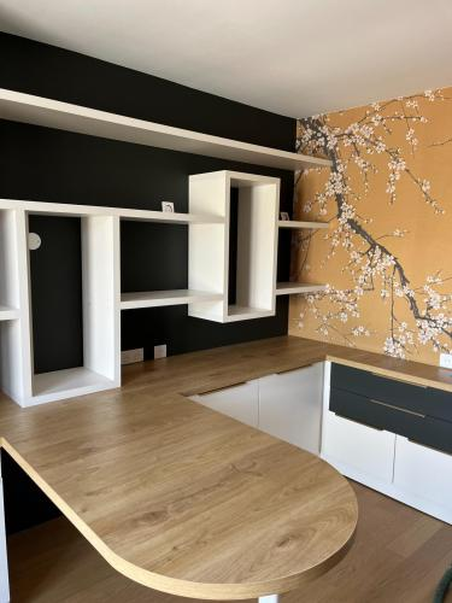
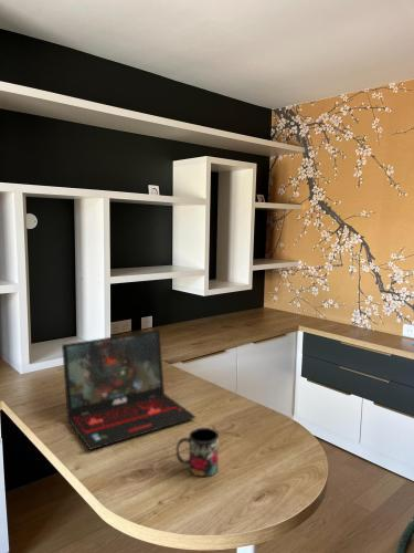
+ laptop (129, 382)
+ mug (197, 450)
